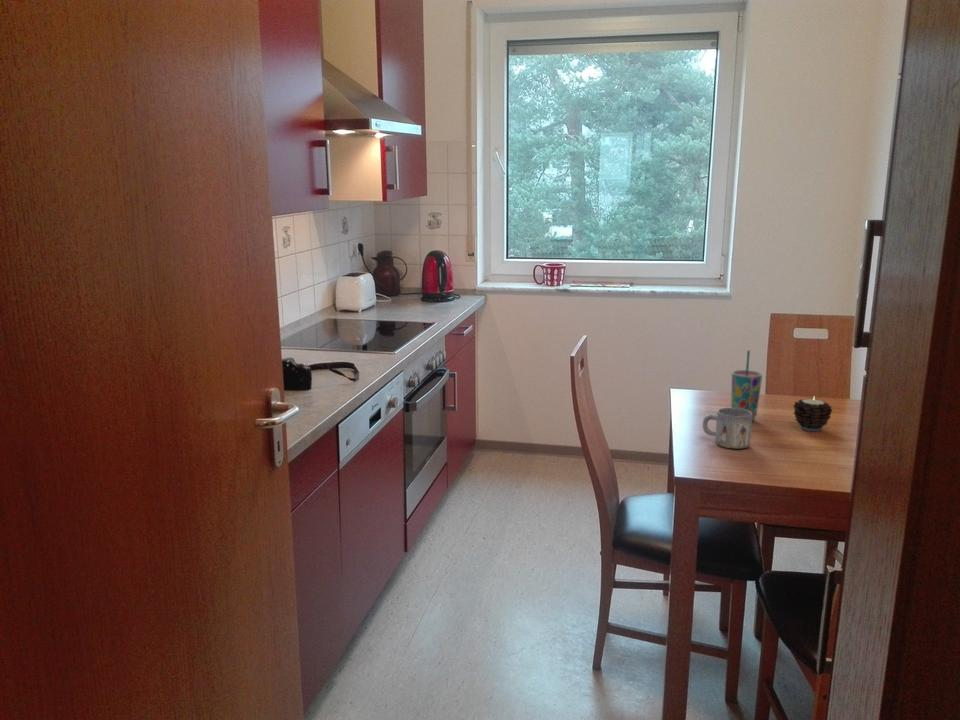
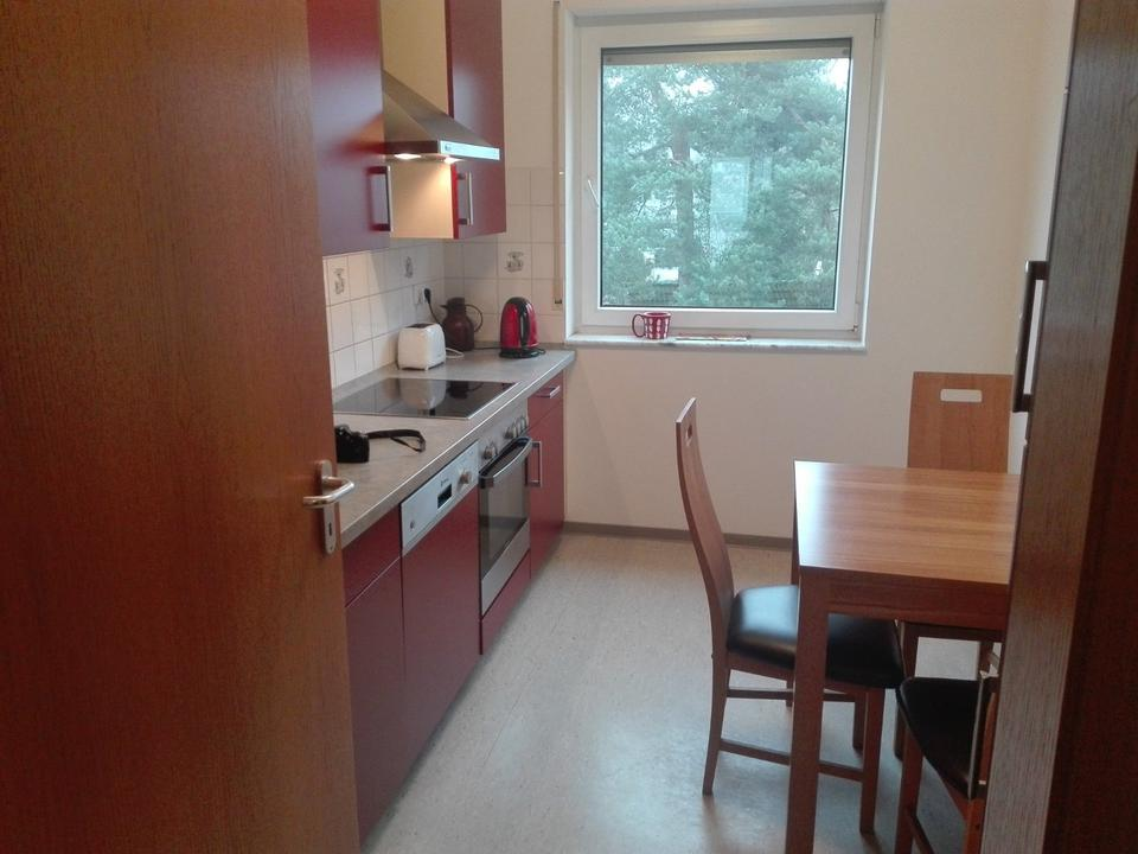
- candle (812, 412)
- mug (726, 427)
- cup (746, 385)
